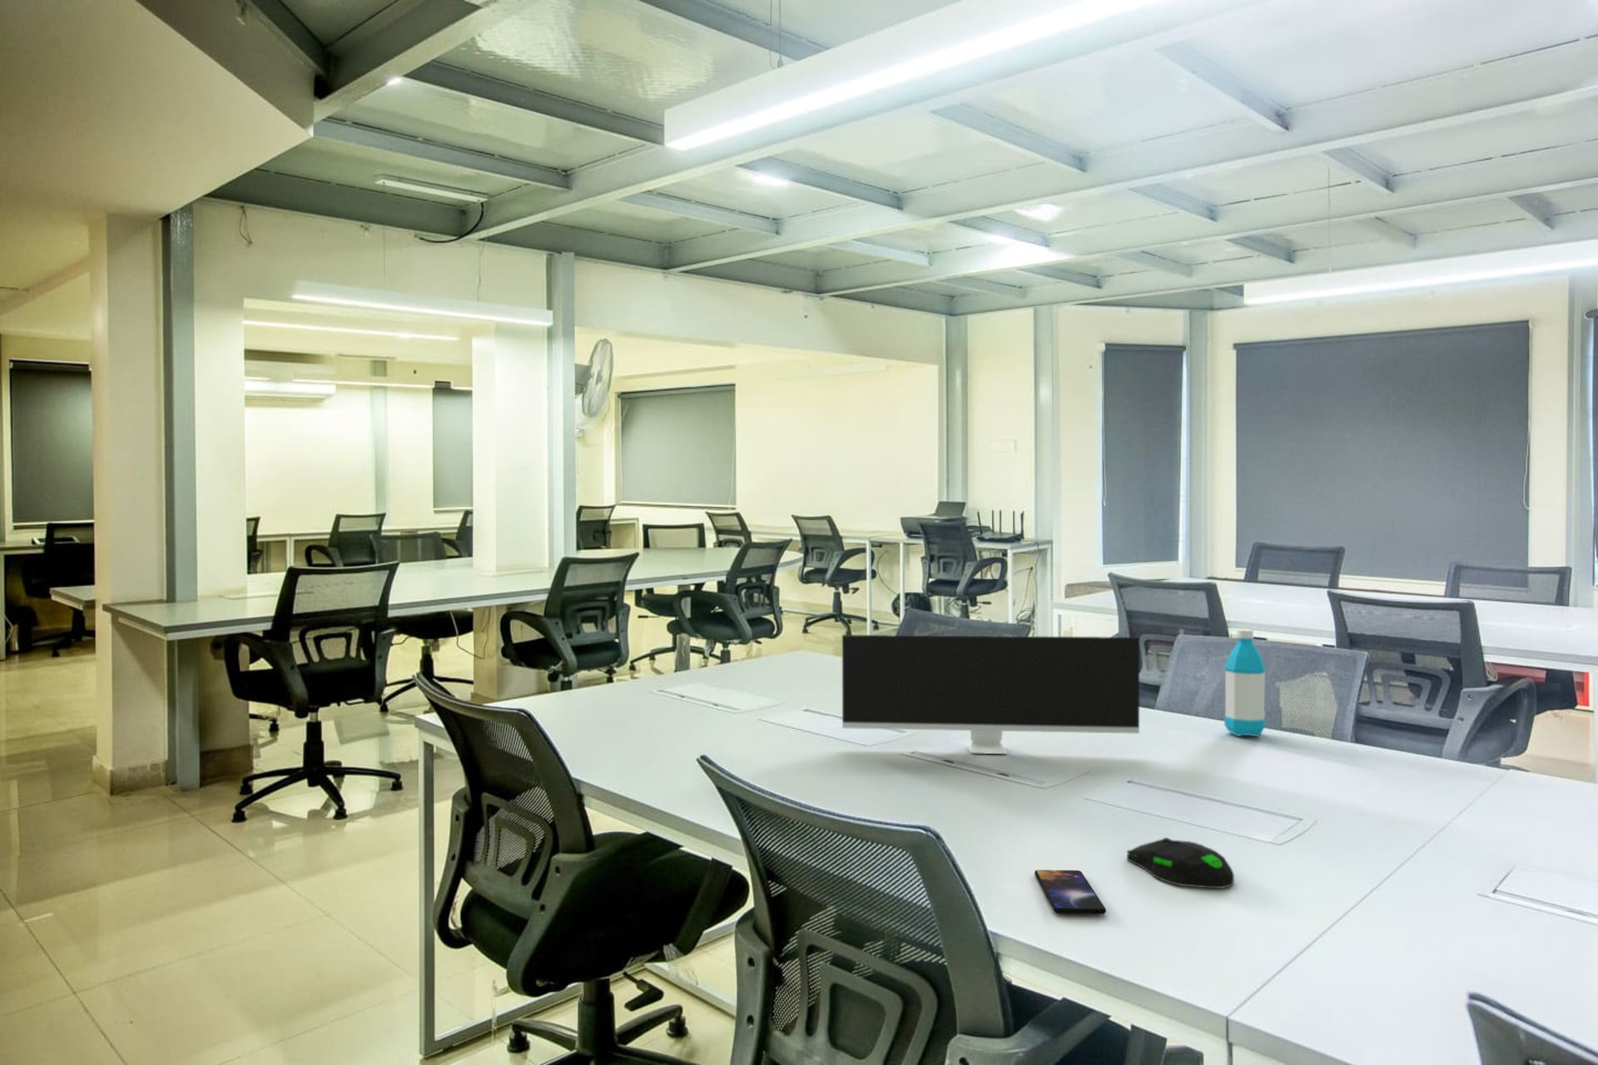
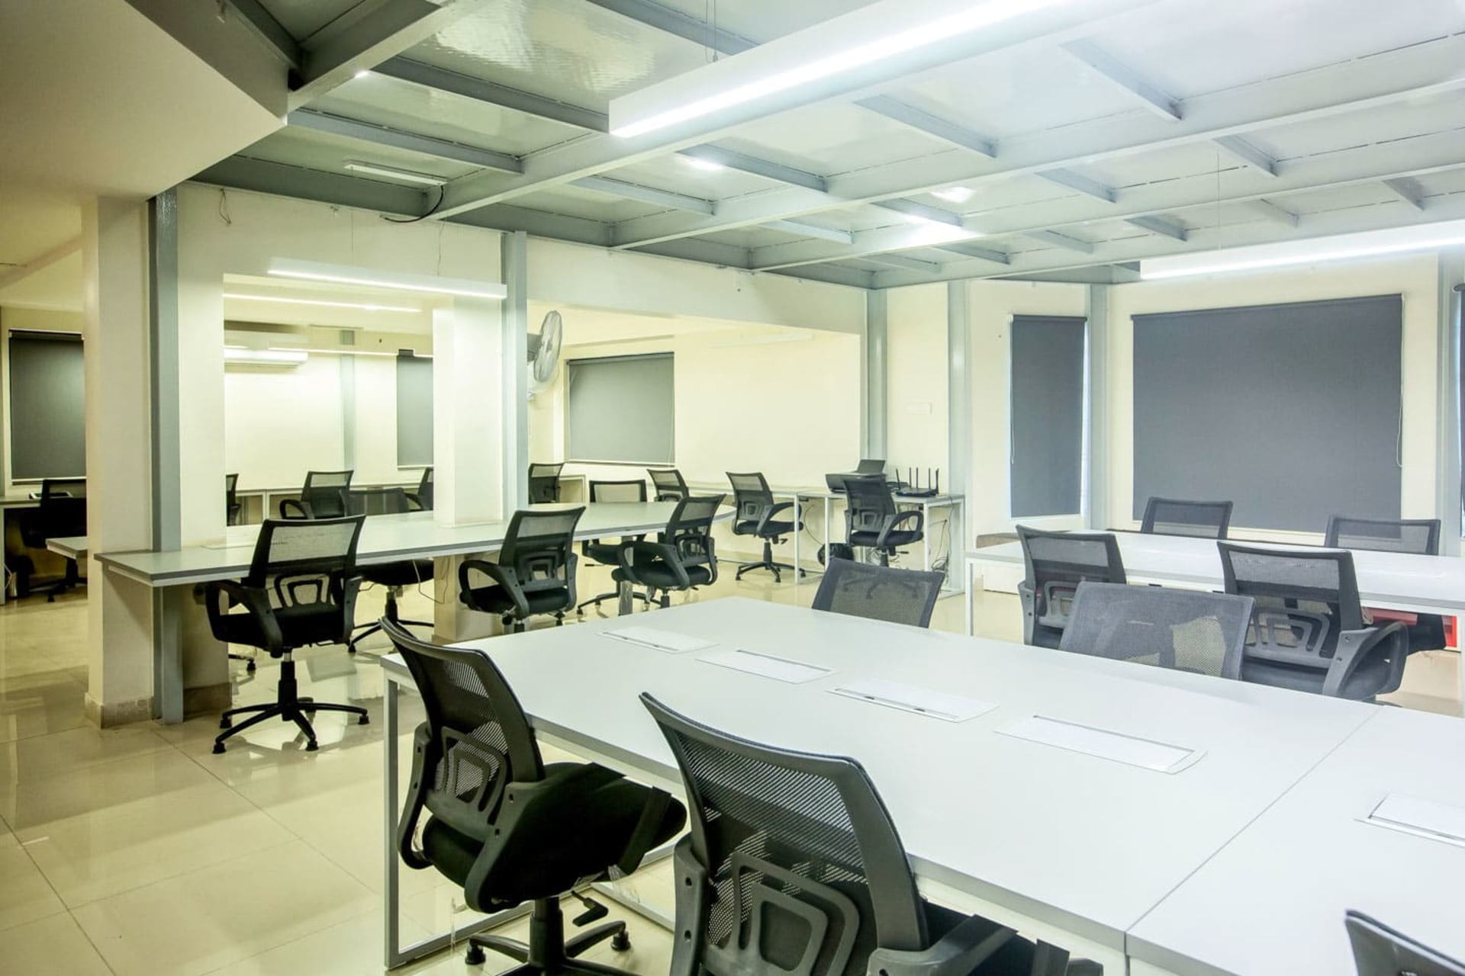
- monitor (987, 692)
- computer mouse (1178, 856)
- smartphone (1068, 890)
- water bottle (1244, 681)
